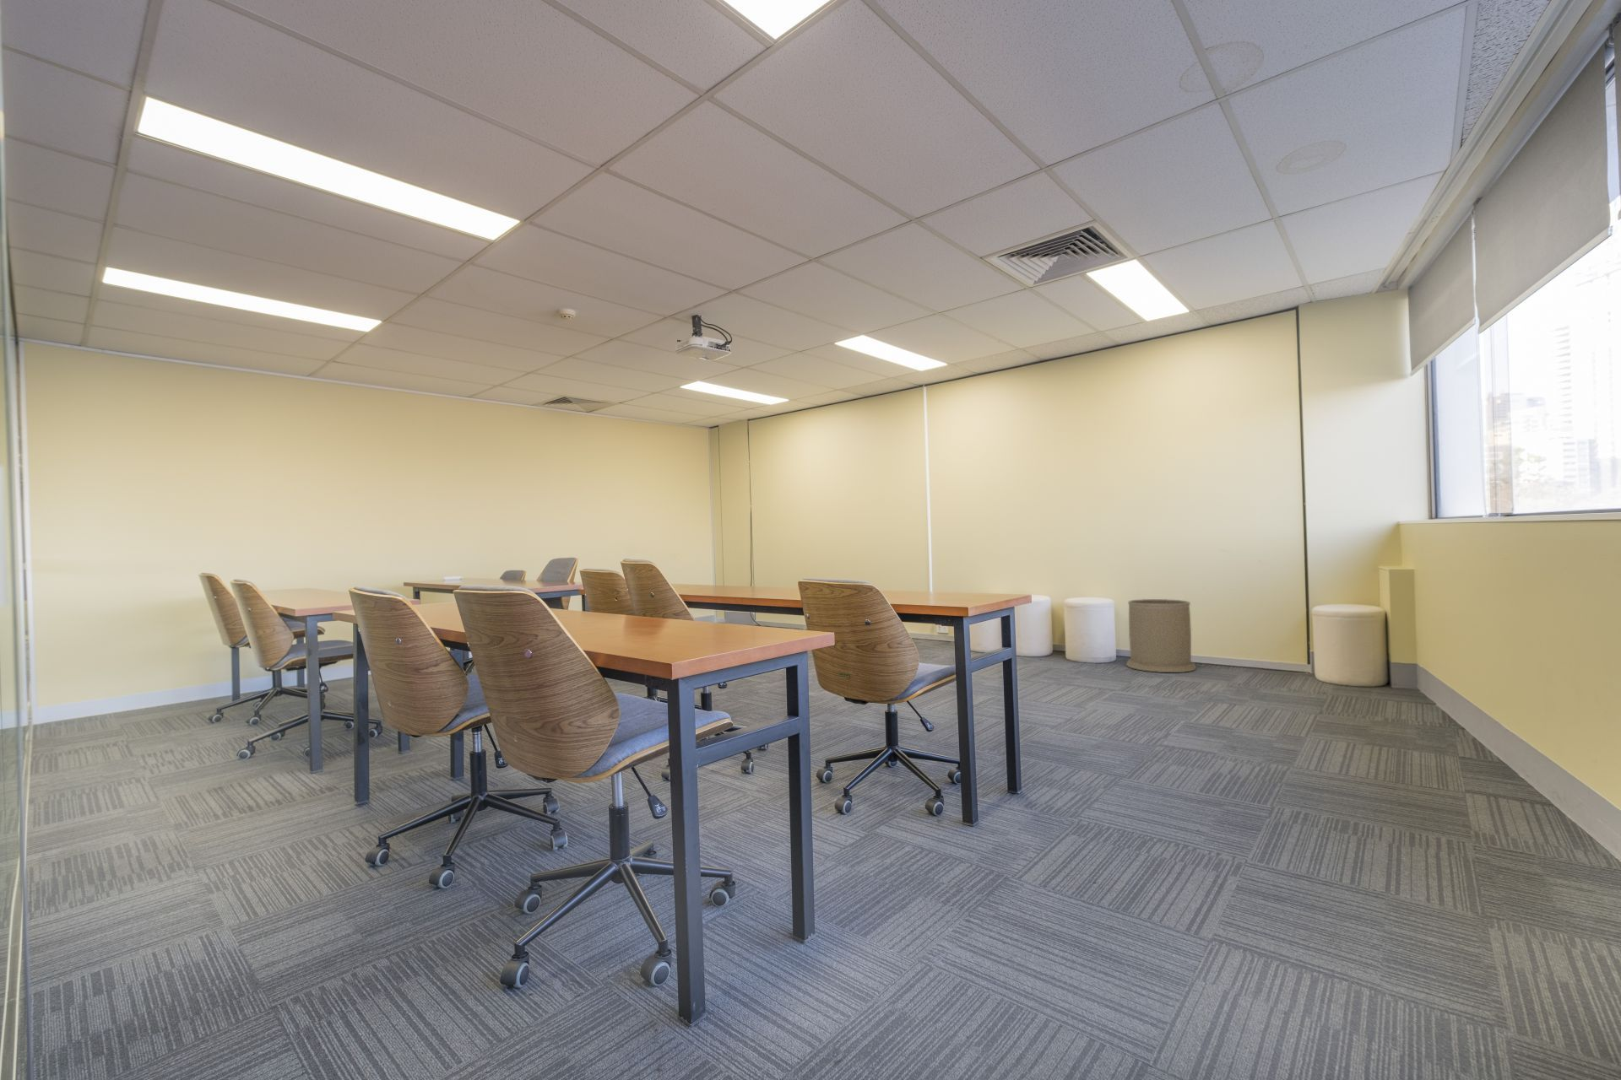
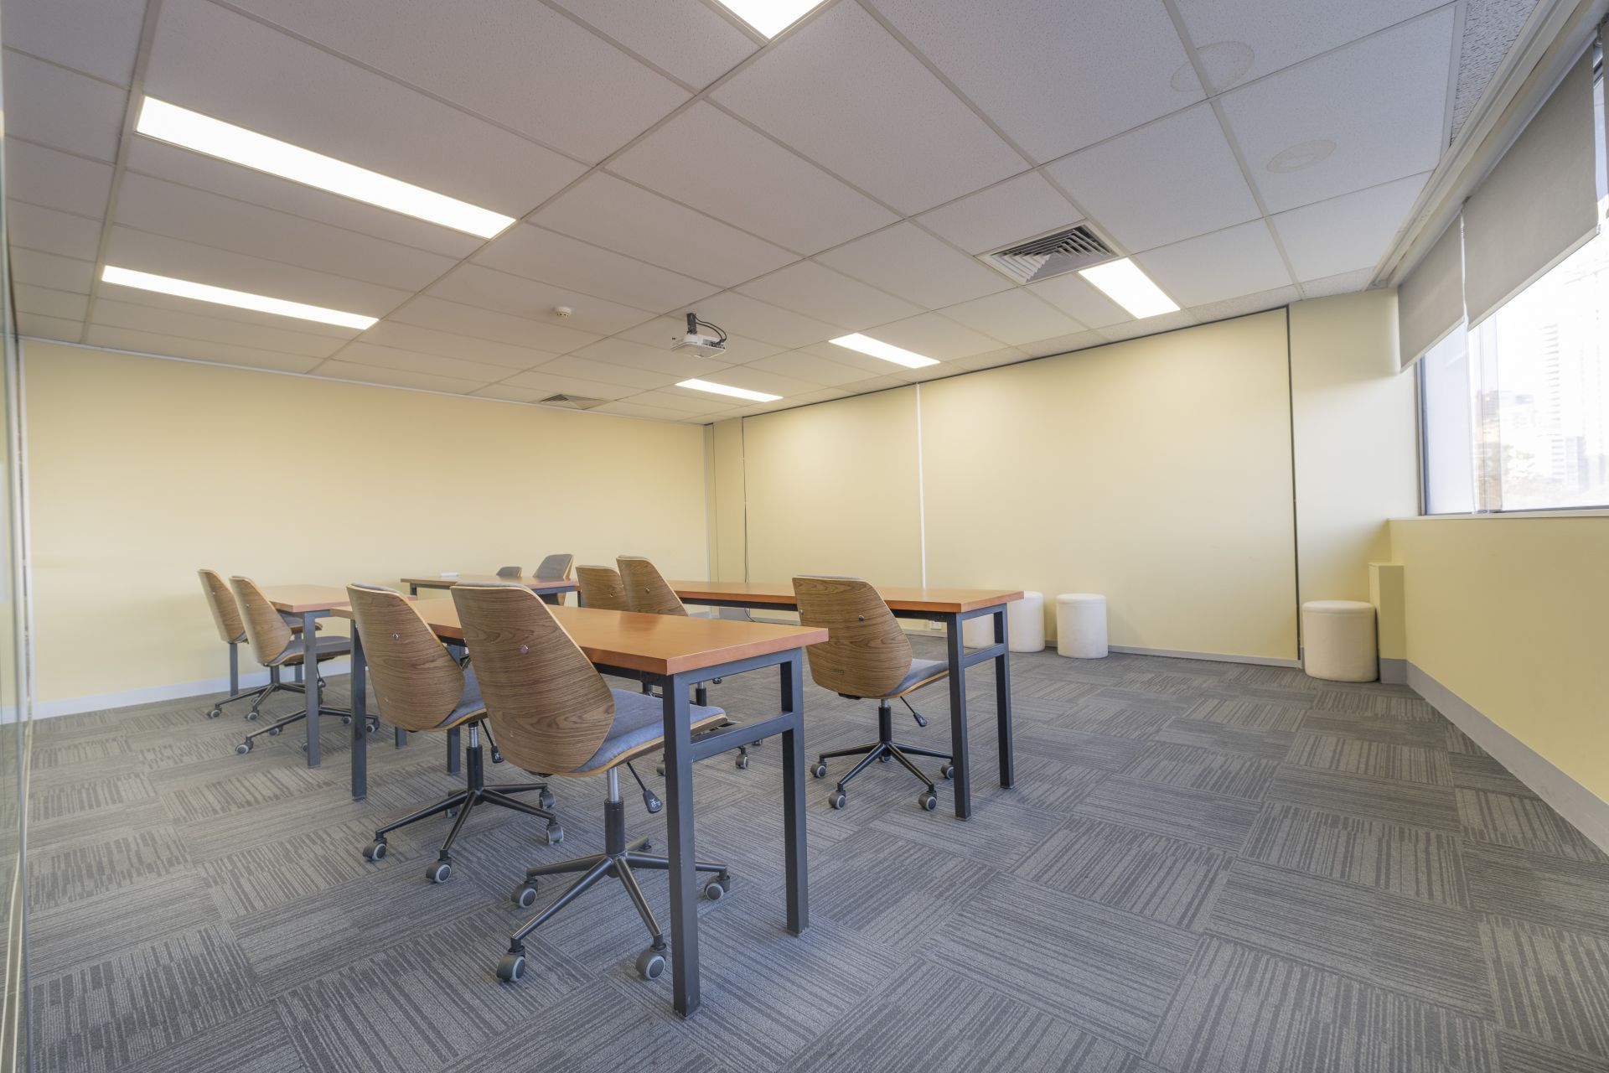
- trash can (1159, 634)
